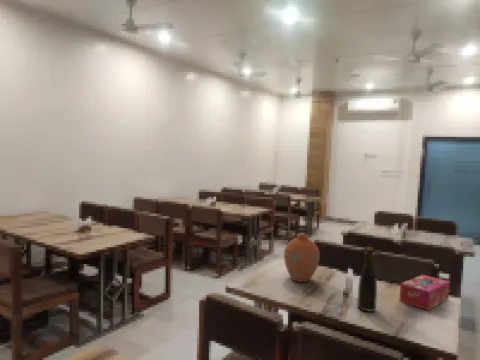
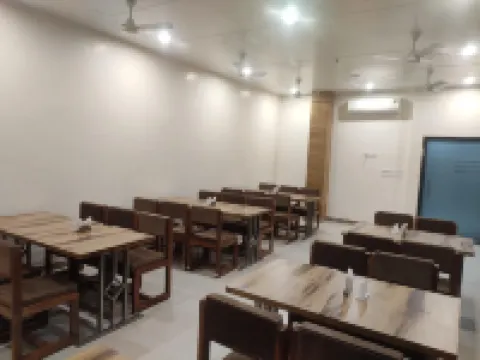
- vase (301, 257)
- tissue box (425, 291)
- bottle (368, 278)
